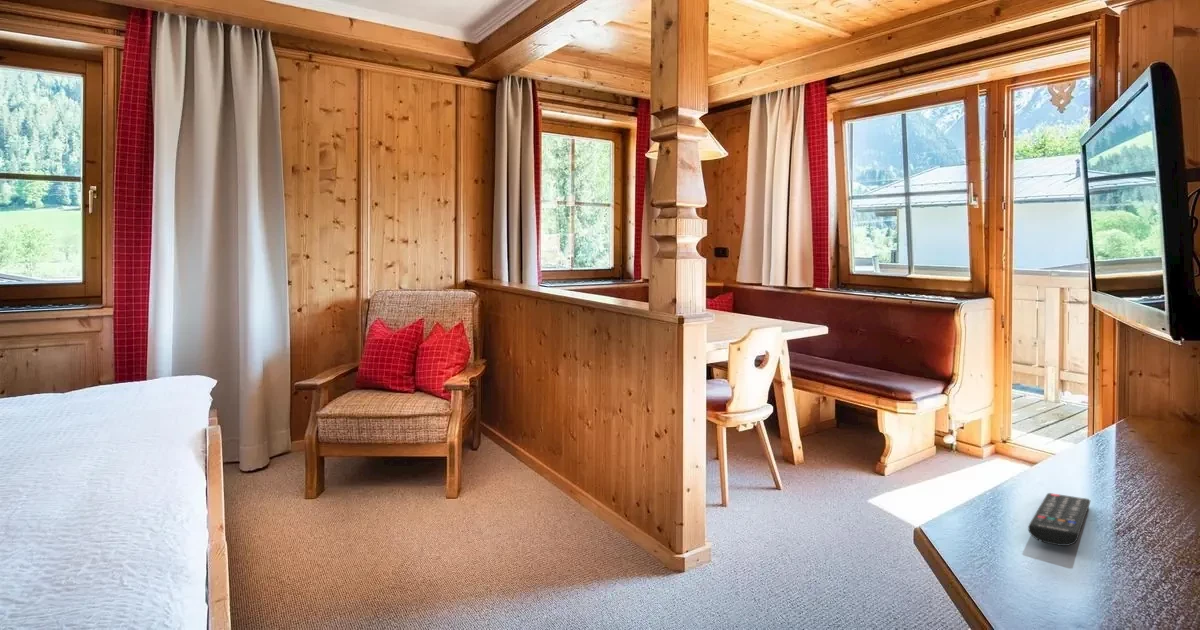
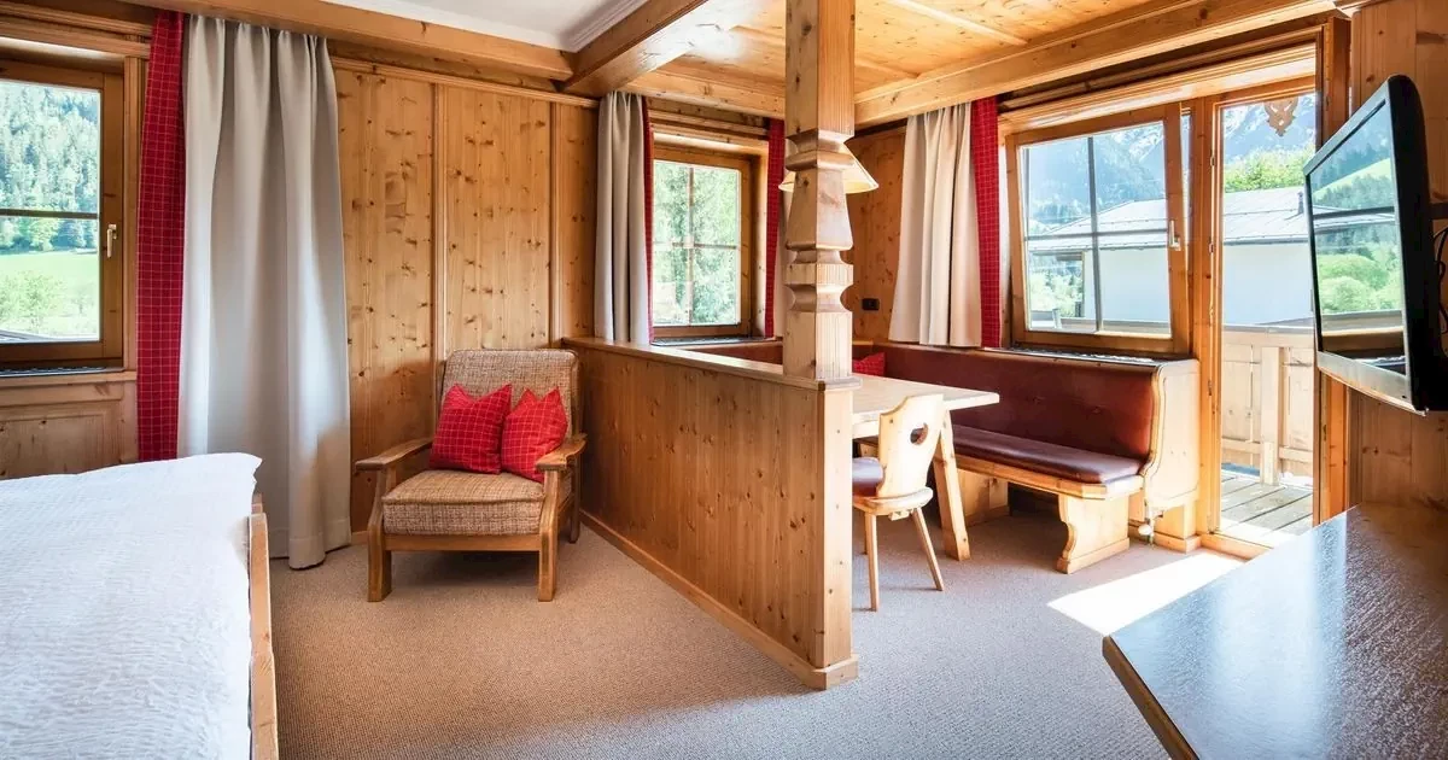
- remote control (1061, 516)
